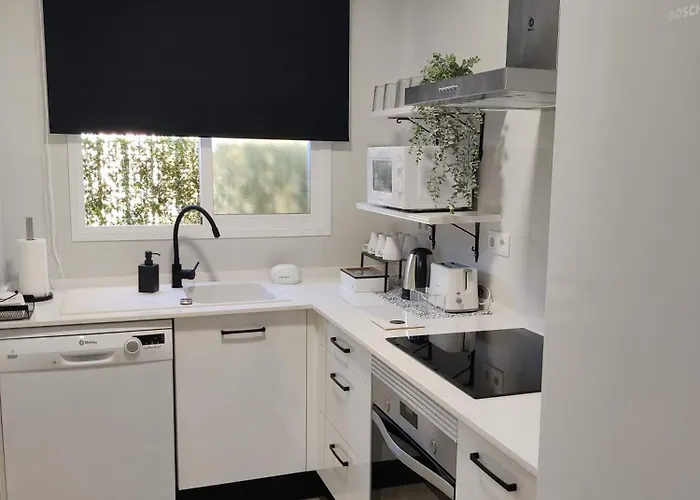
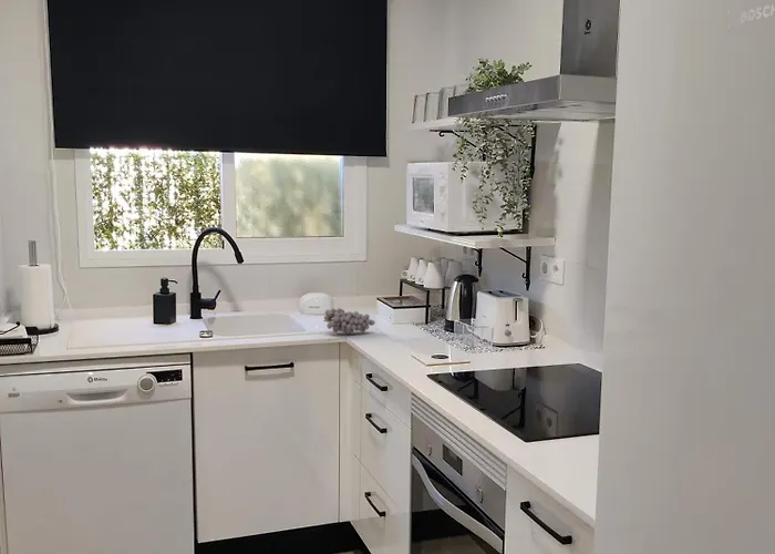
+ fruit (349, 320)
